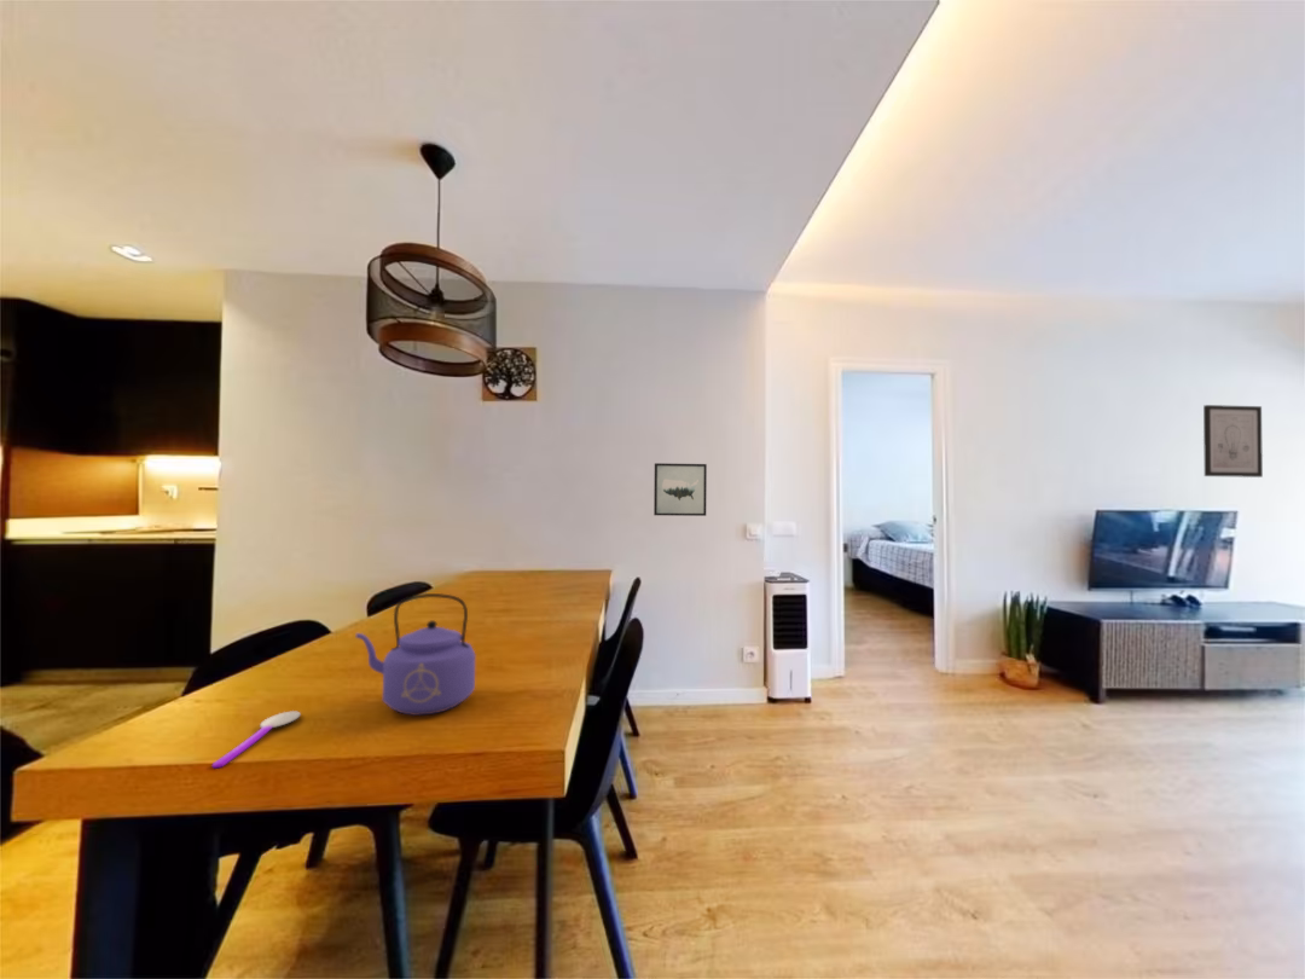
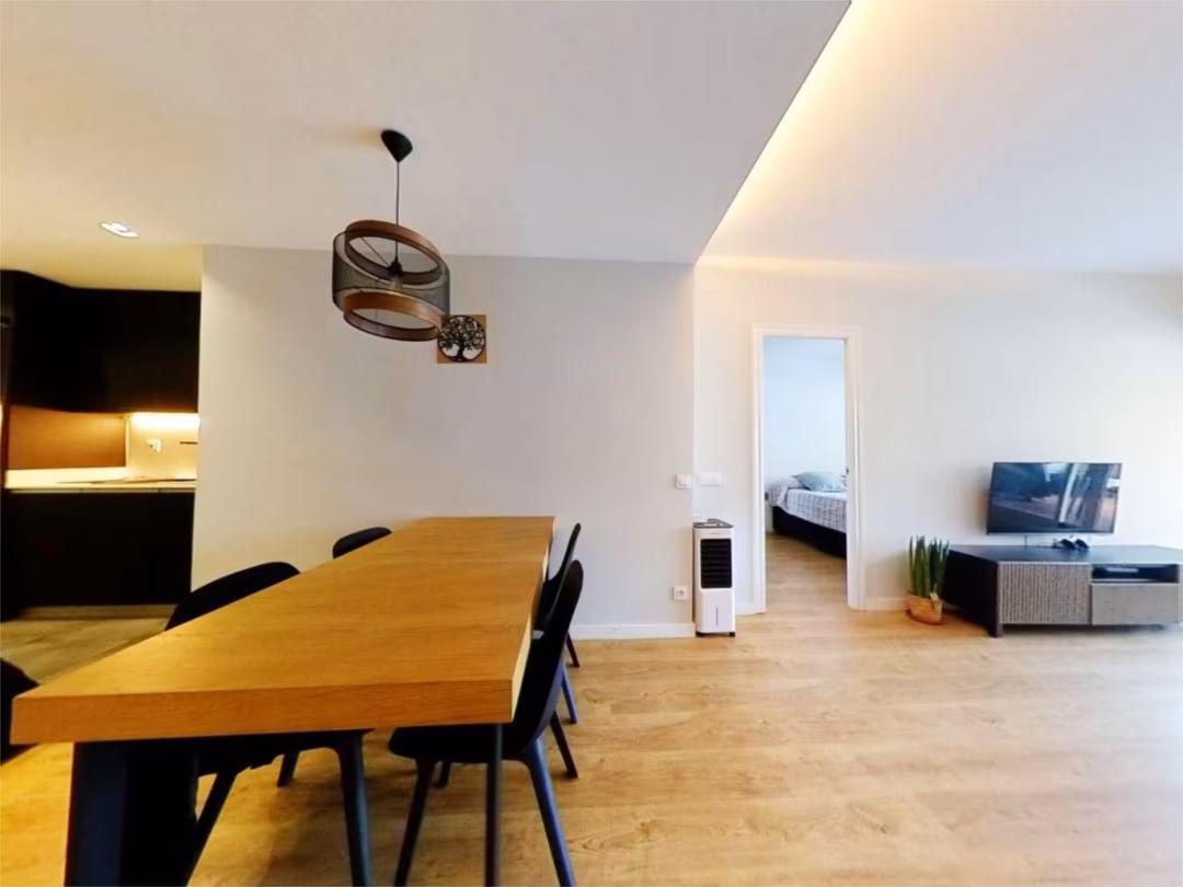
- kettle (416, 648)
- wall art (1232, 441)
- spoon (259, 734)
- wall art (679, 490)
